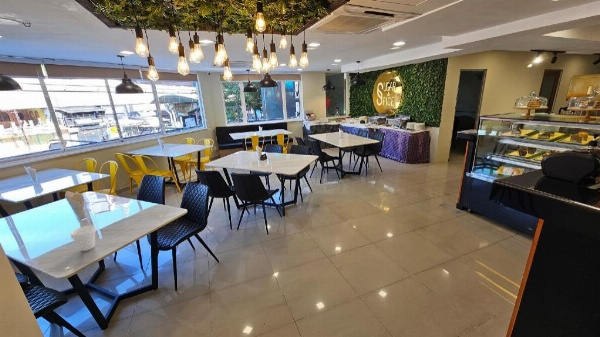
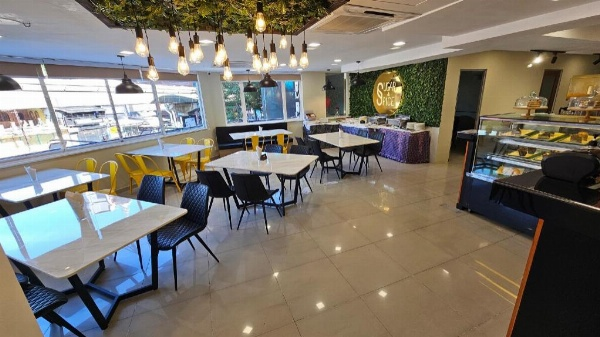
- cup (85, 239)
